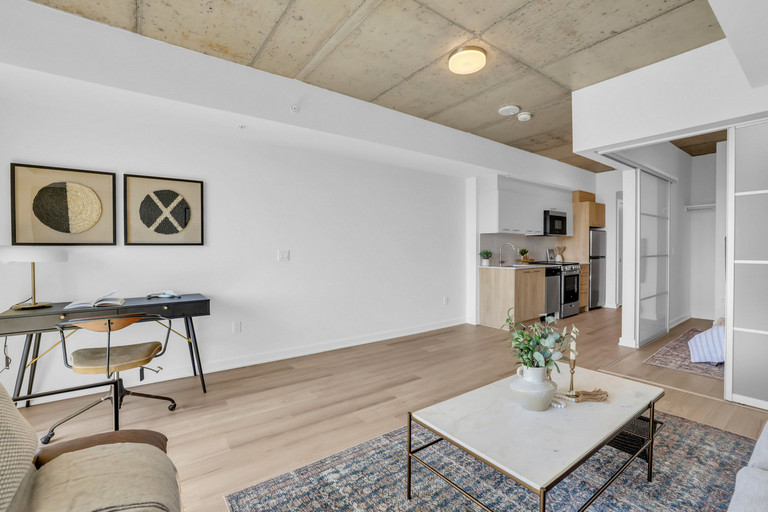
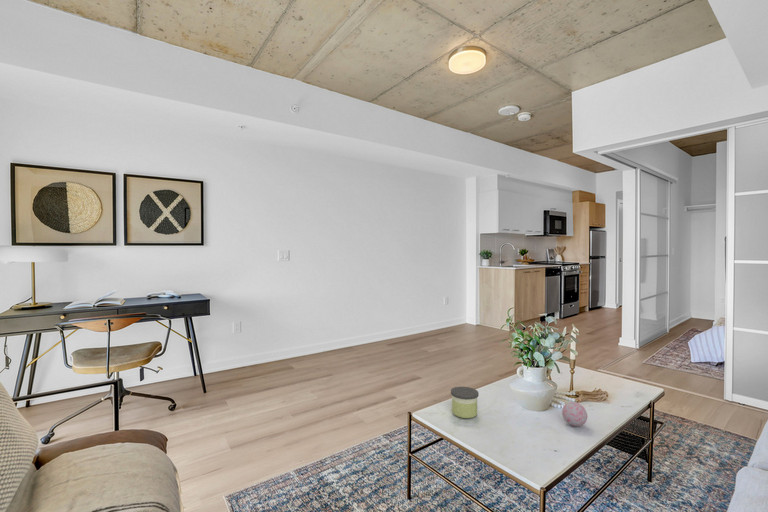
+ candle (464, 402)
+ decorative ball (574, 414)
